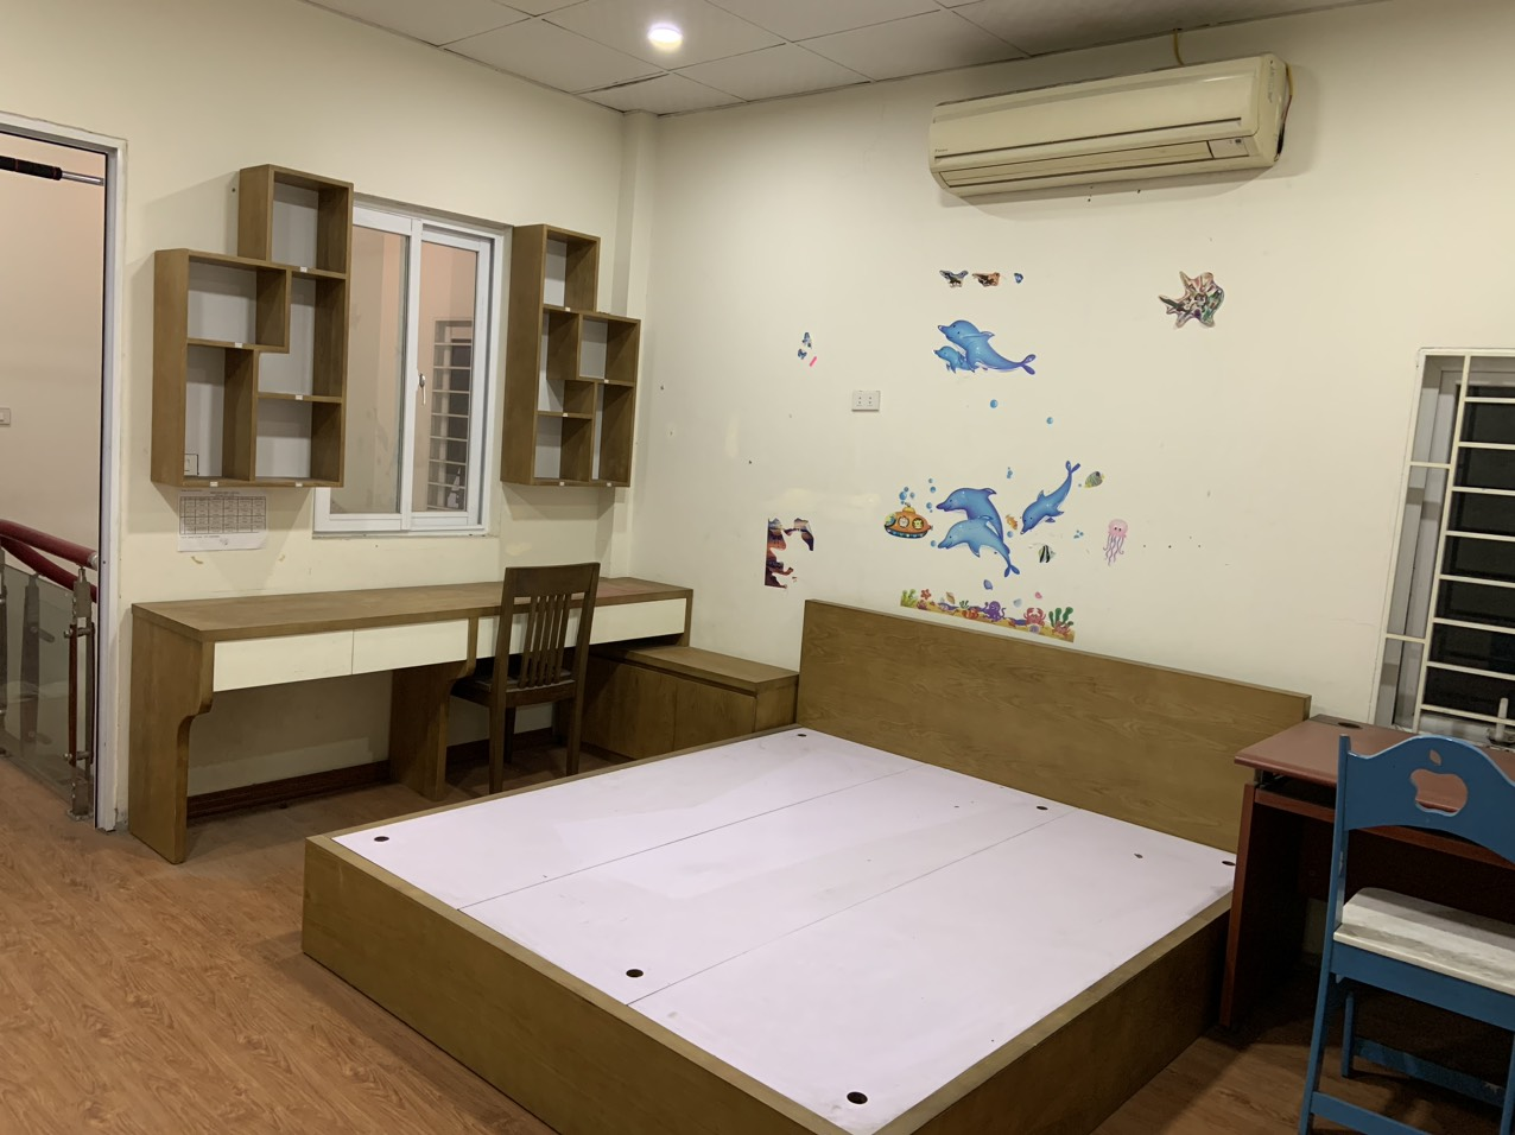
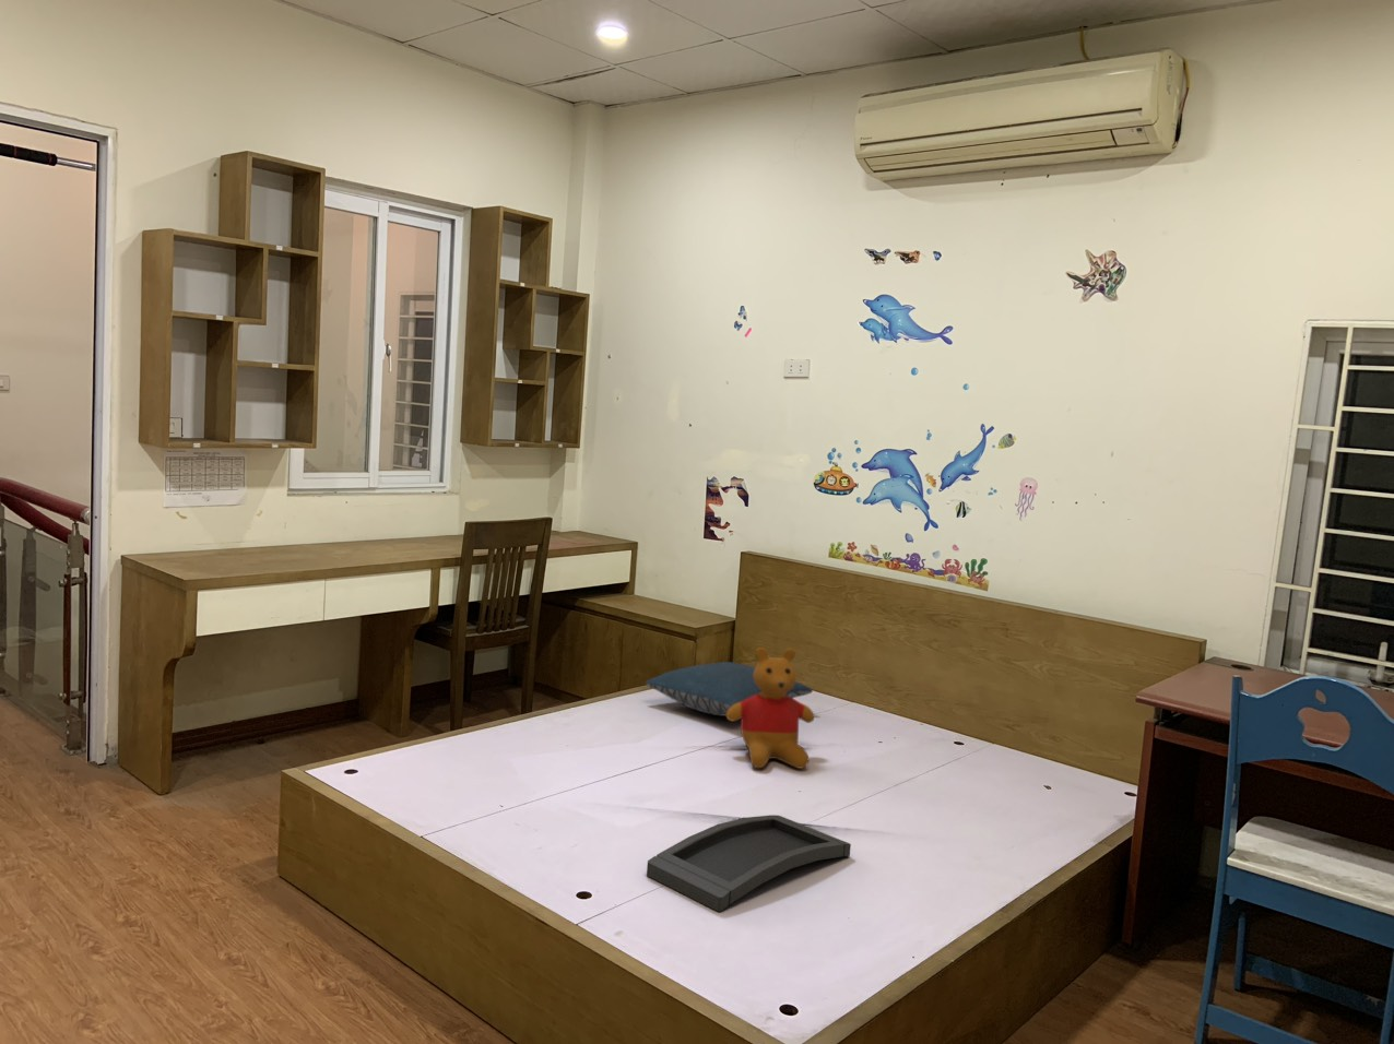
+ pillow (728, 688)
+ tray (752, 852)
+ teddy bear (775, 705)
